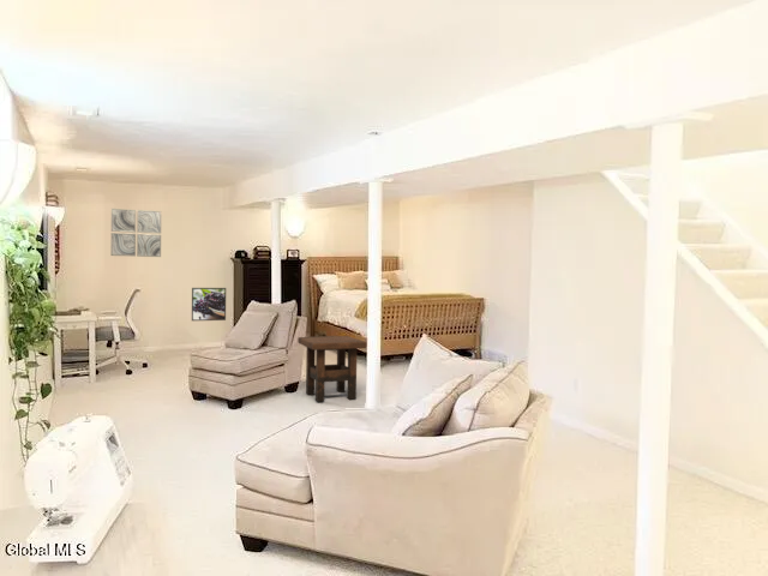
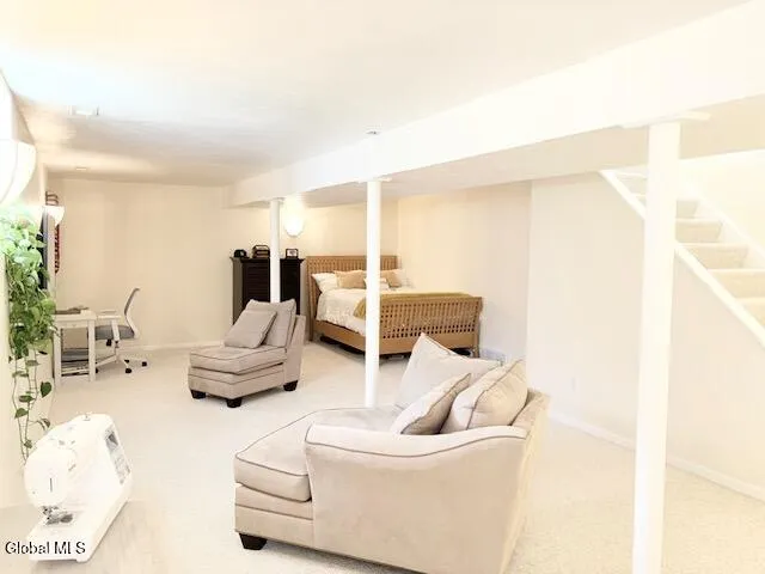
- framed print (209, 304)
- side table (330, 367)
- wall art (137, 232)
